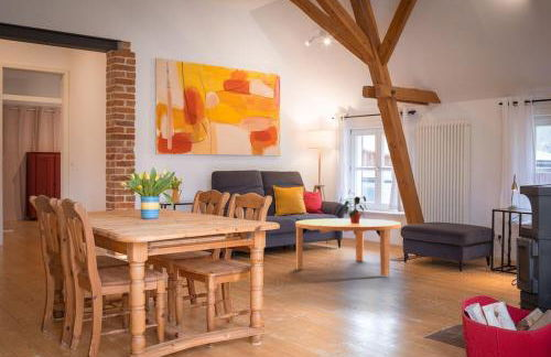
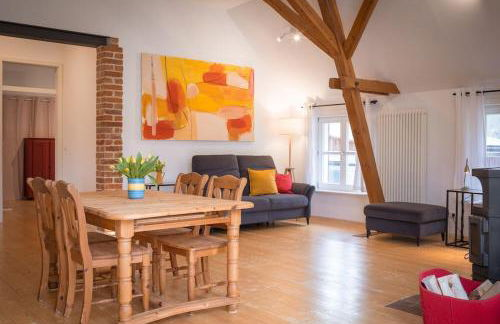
- coffee table (356, 245)
- potted plant (353, 206)
